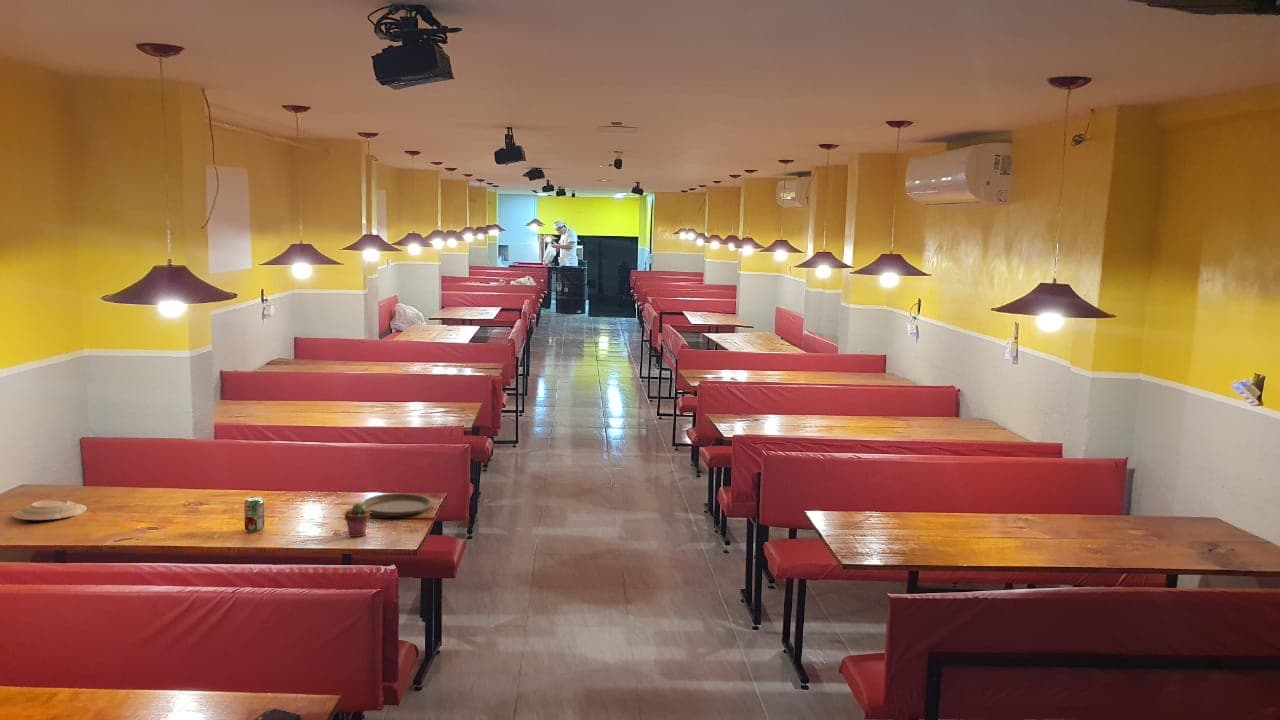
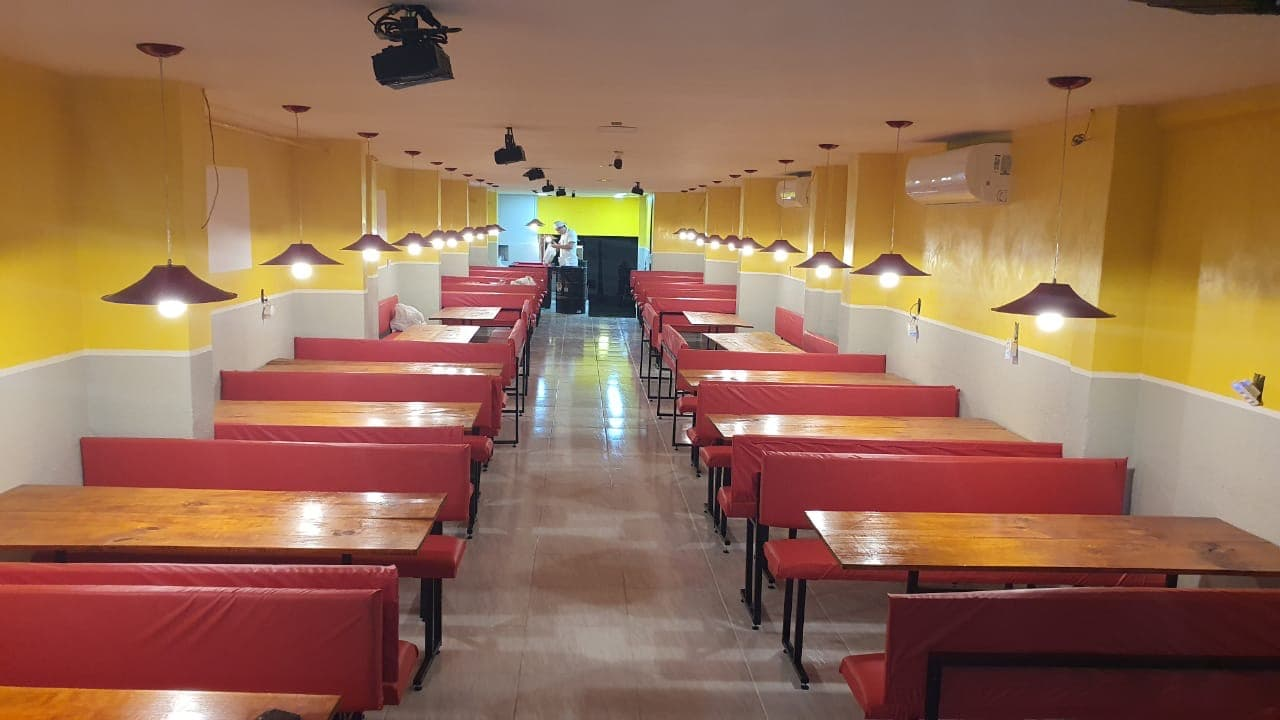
- potted succulent (357, 518)
- plate (397, 505)
- plate (50, 507)
- beverage can (254, 514)
